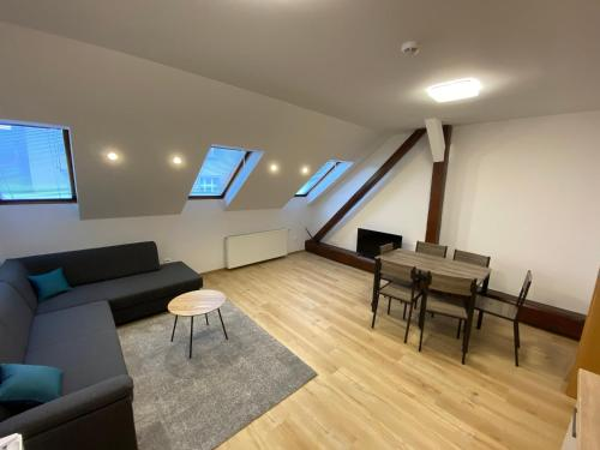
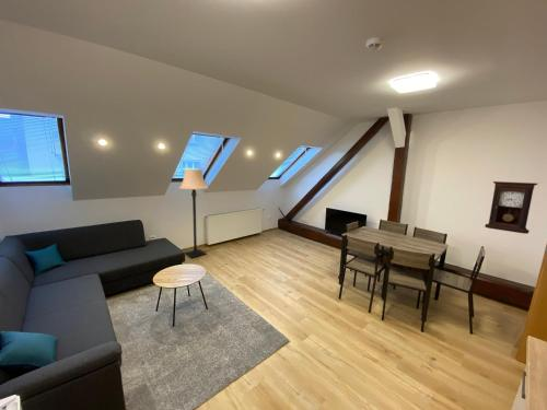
+ pendulum clock (510, 206)
+ lamp (194, 212)
